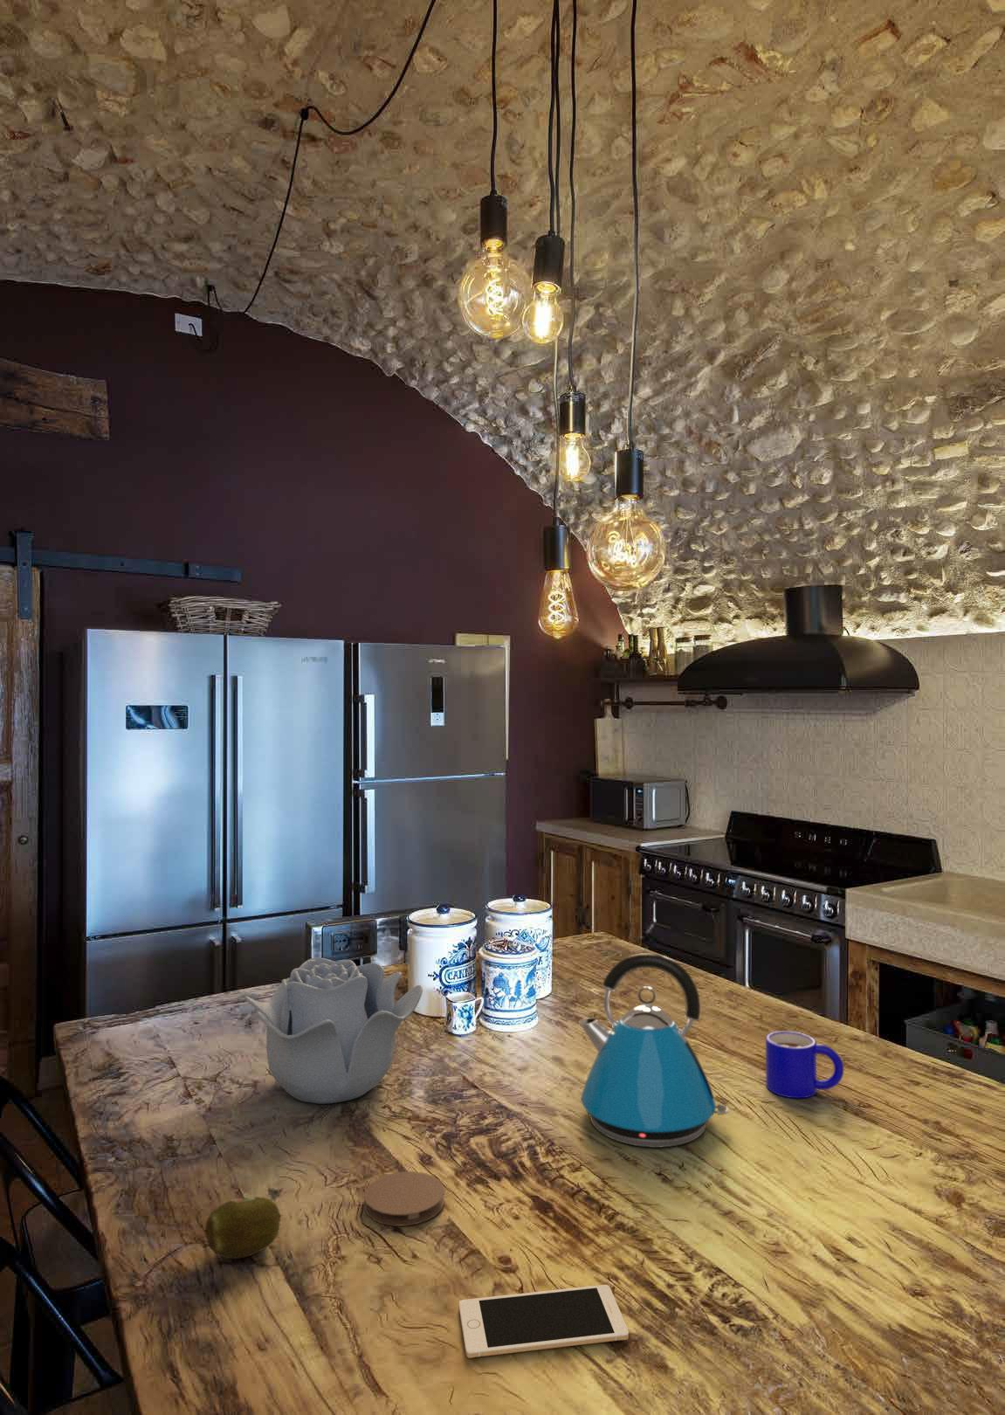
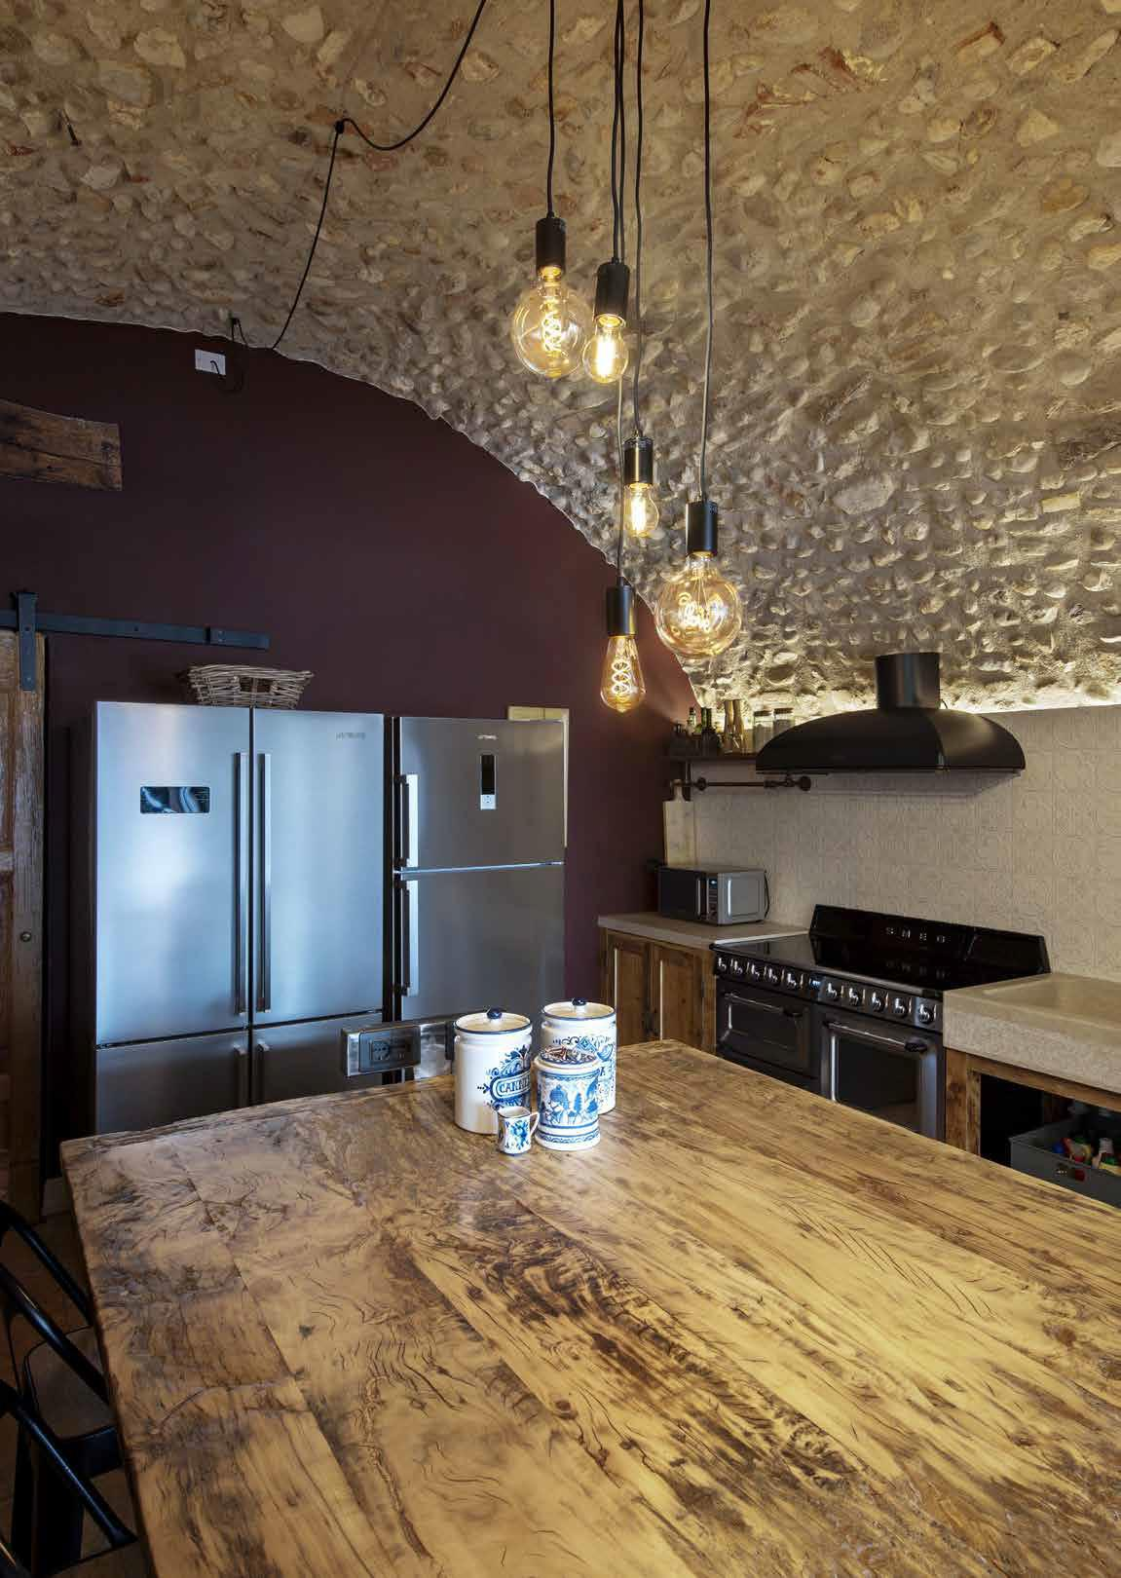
- decorative bowl (335, 1027)
- mug (804, 1065)
- fruit (243, 1227)
- kettle (652, 1037)
- coaster (405, 1197)
- cell phone (542, 1319)
